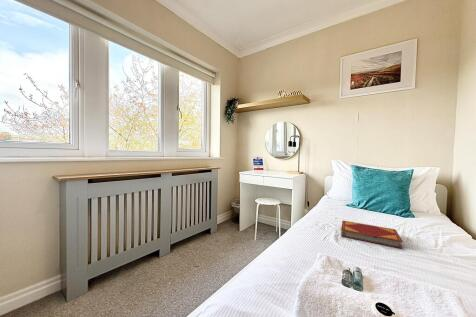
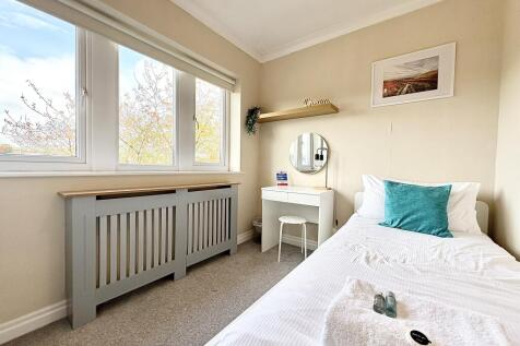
- hardback book (368, 232)
